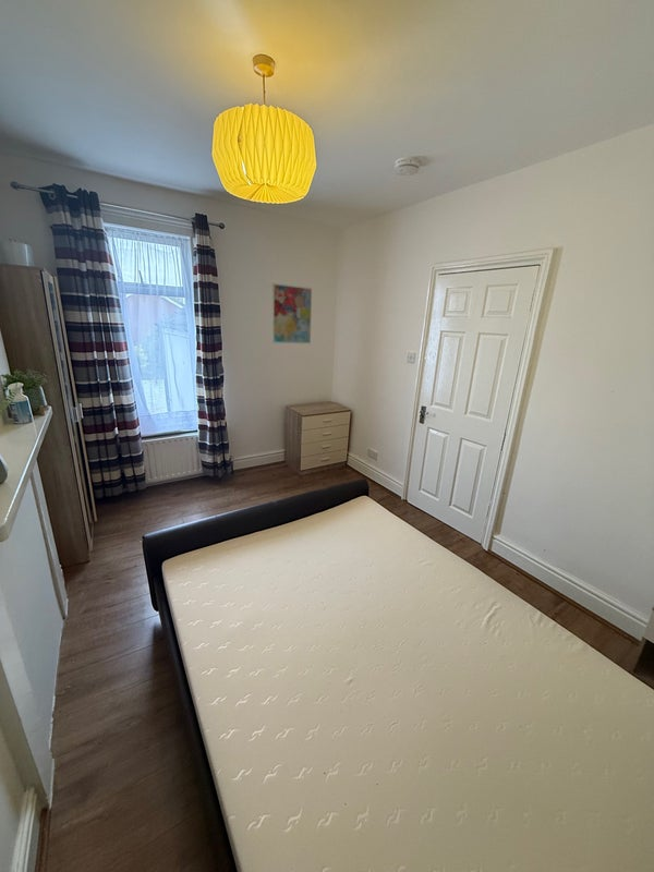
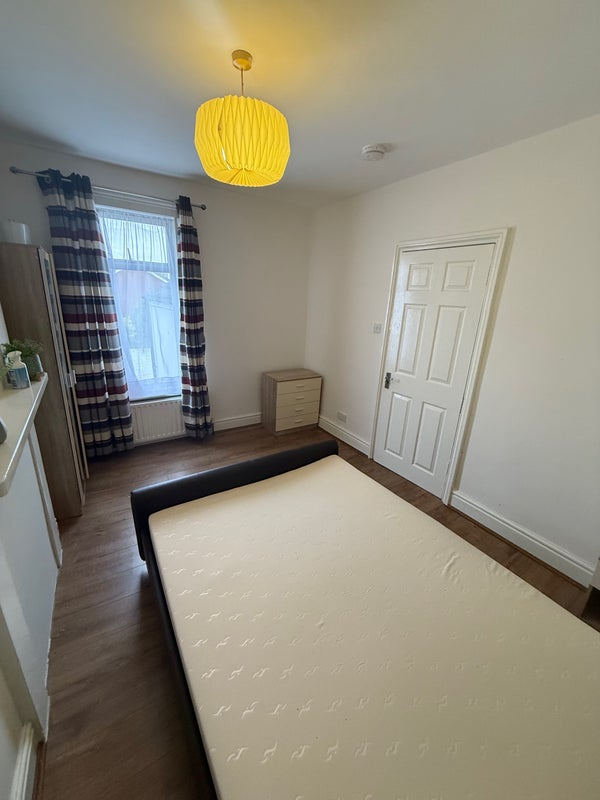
- wall art (292, 315)
